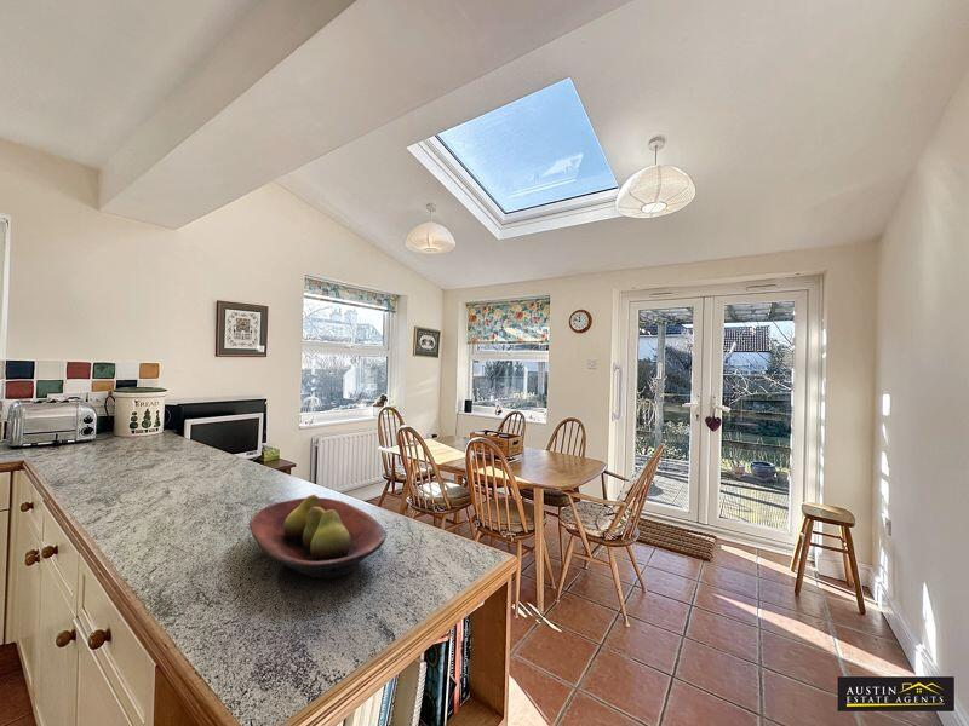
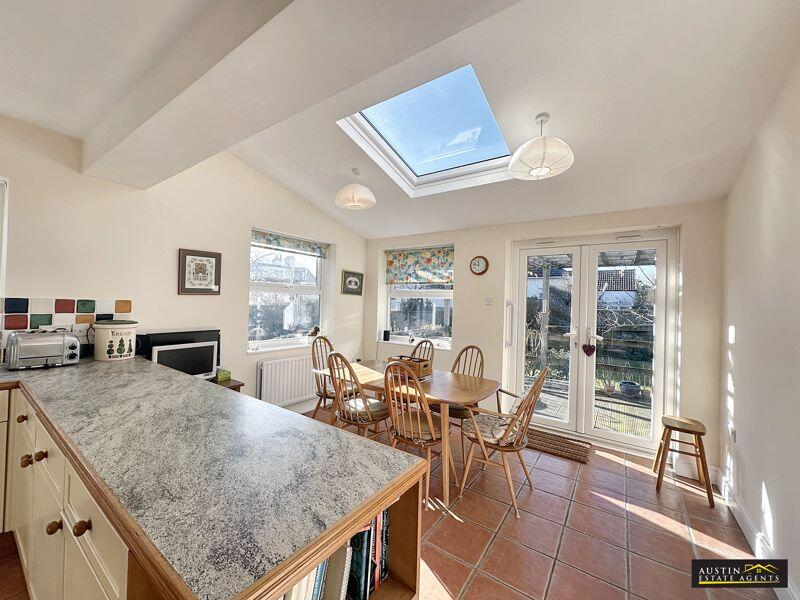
- fruit bowl (316, 526)
